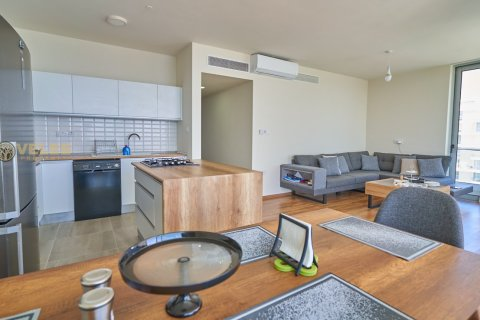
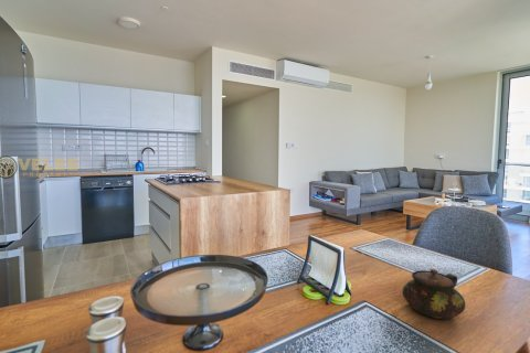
+ teapot (432, 289)
